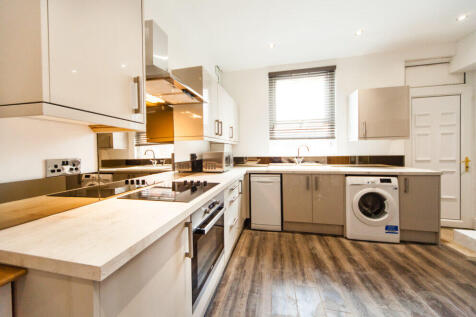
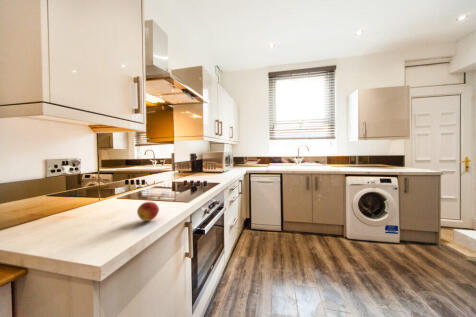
+ fruit (148, 211)
